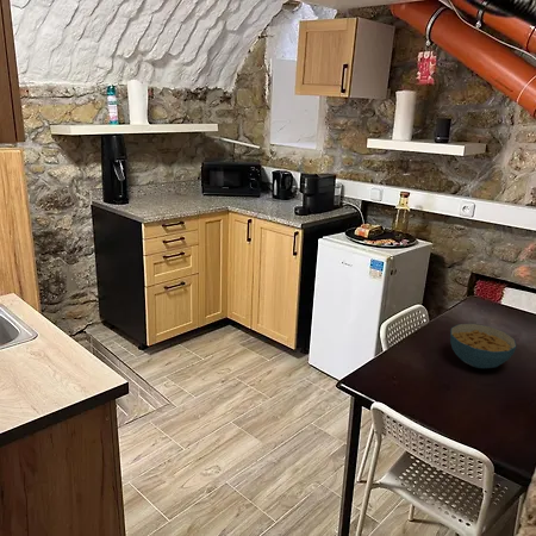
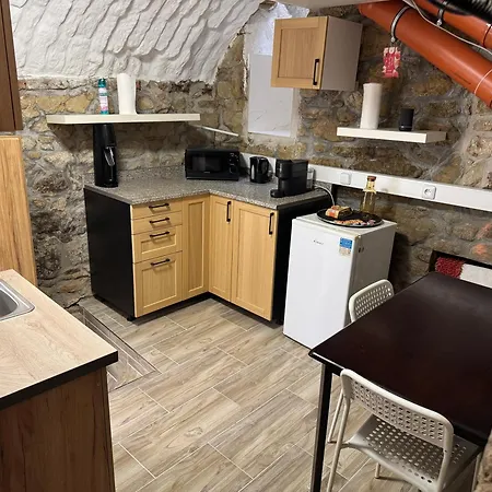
- cereal bowl (479, 350)
